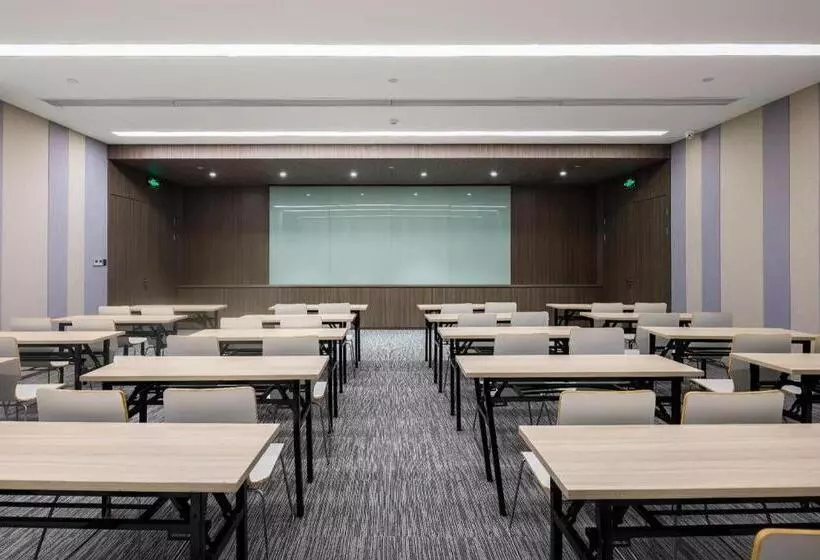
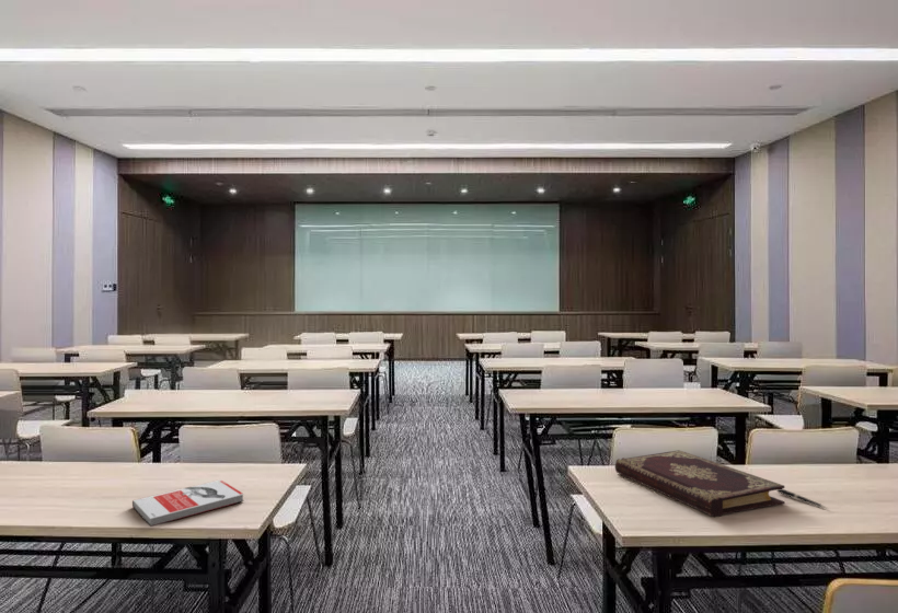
+ book (692, 478)
+ book (188, 500)
+ pen (802, 497)
